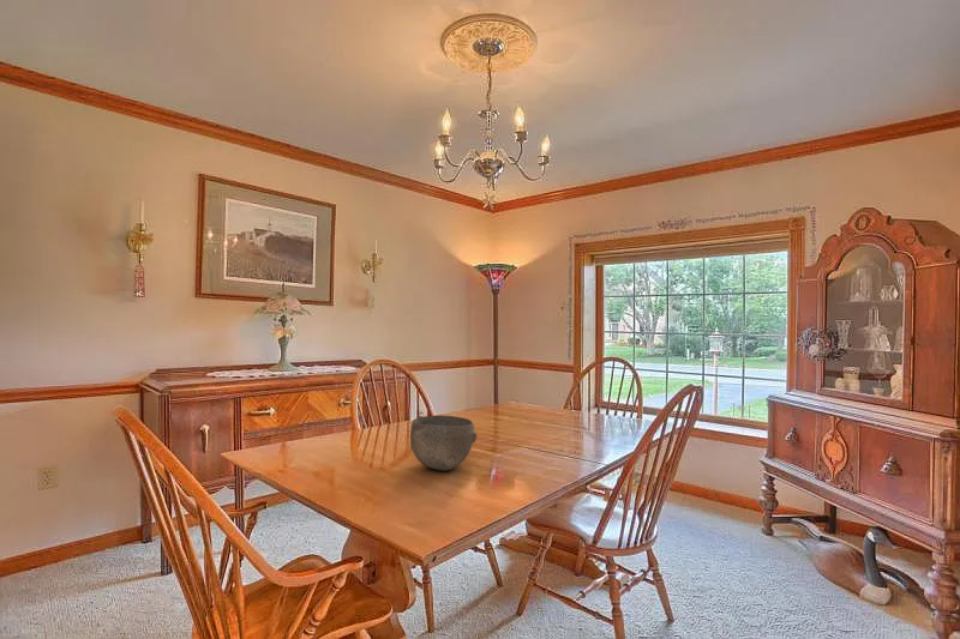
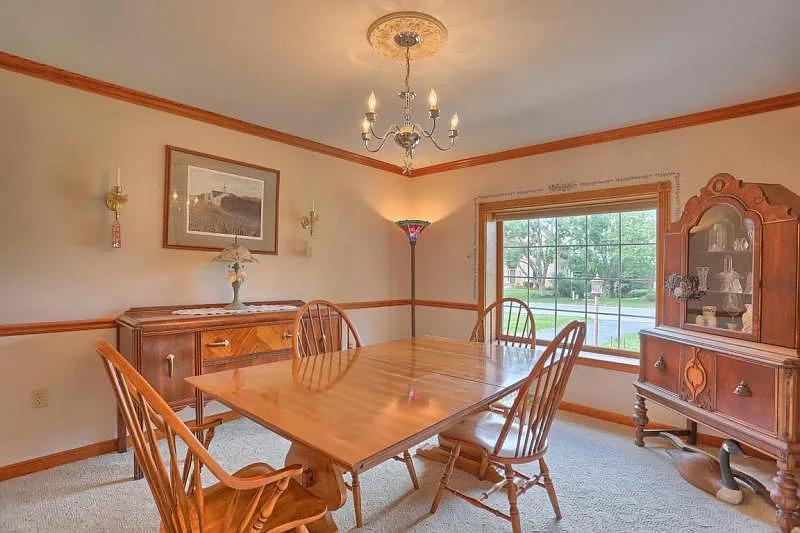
- bowl (442, 444)
